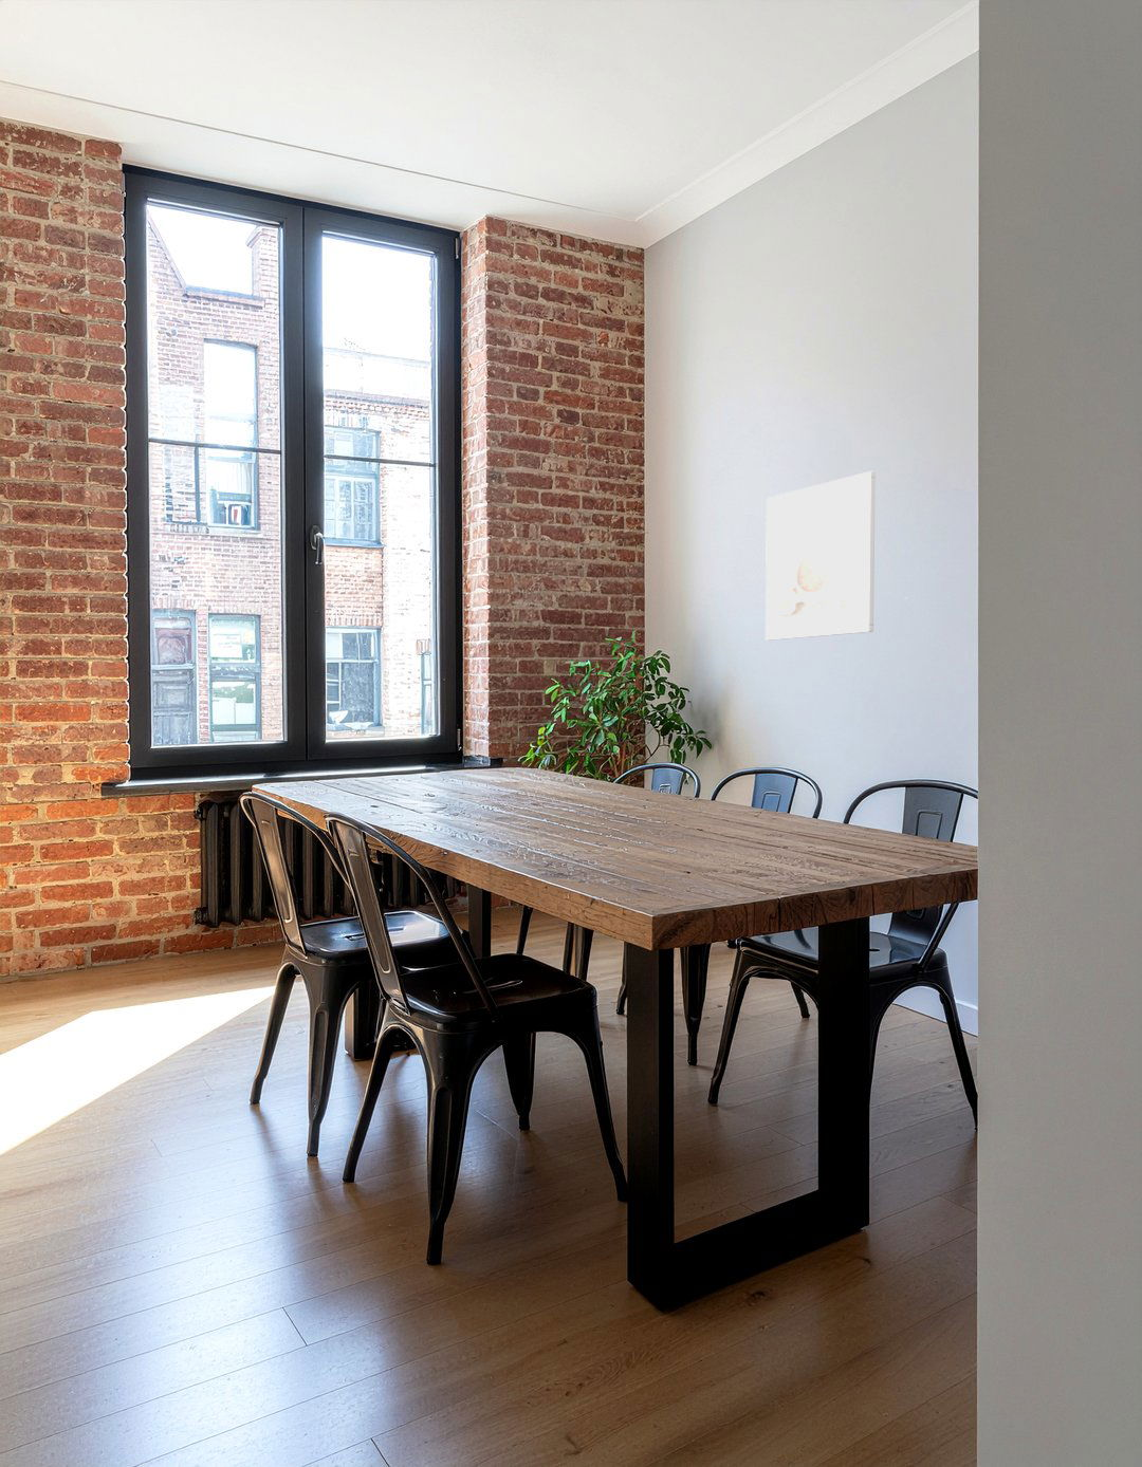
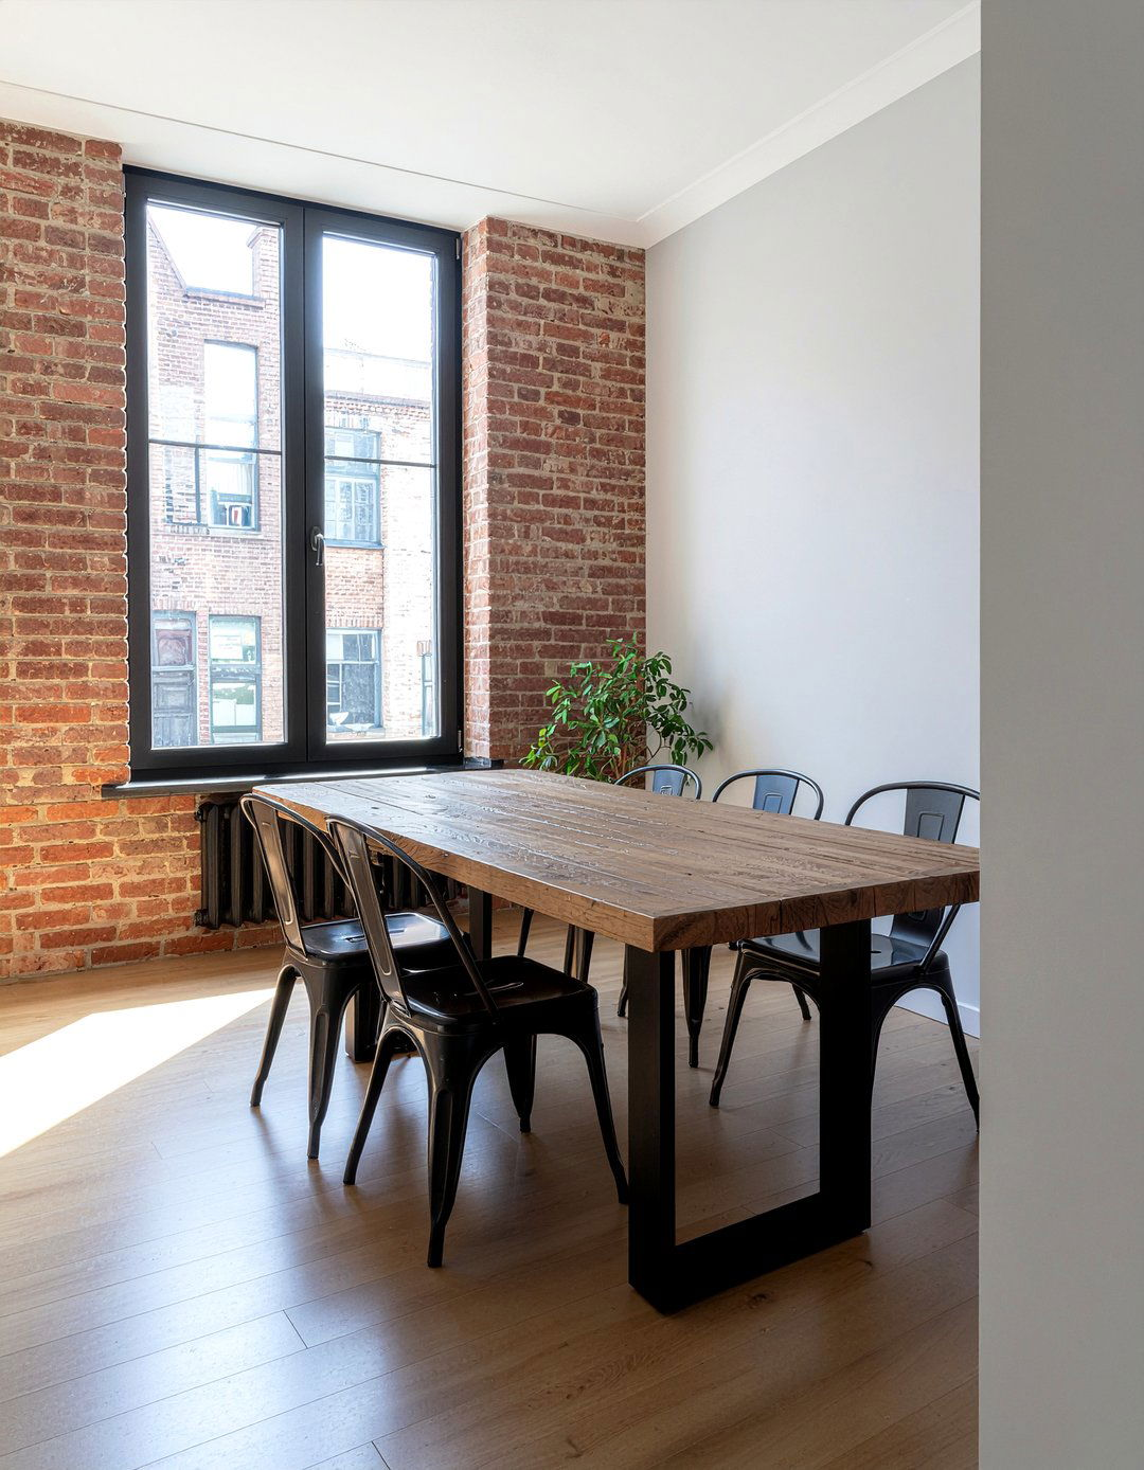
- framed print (817, 560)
